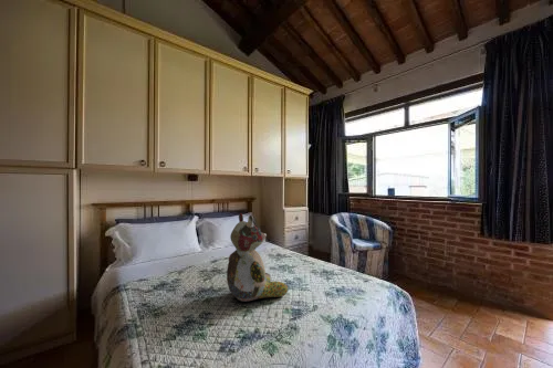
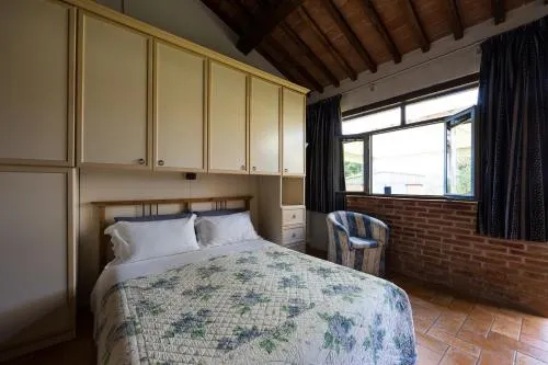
- stuffed bear (255, 253)
